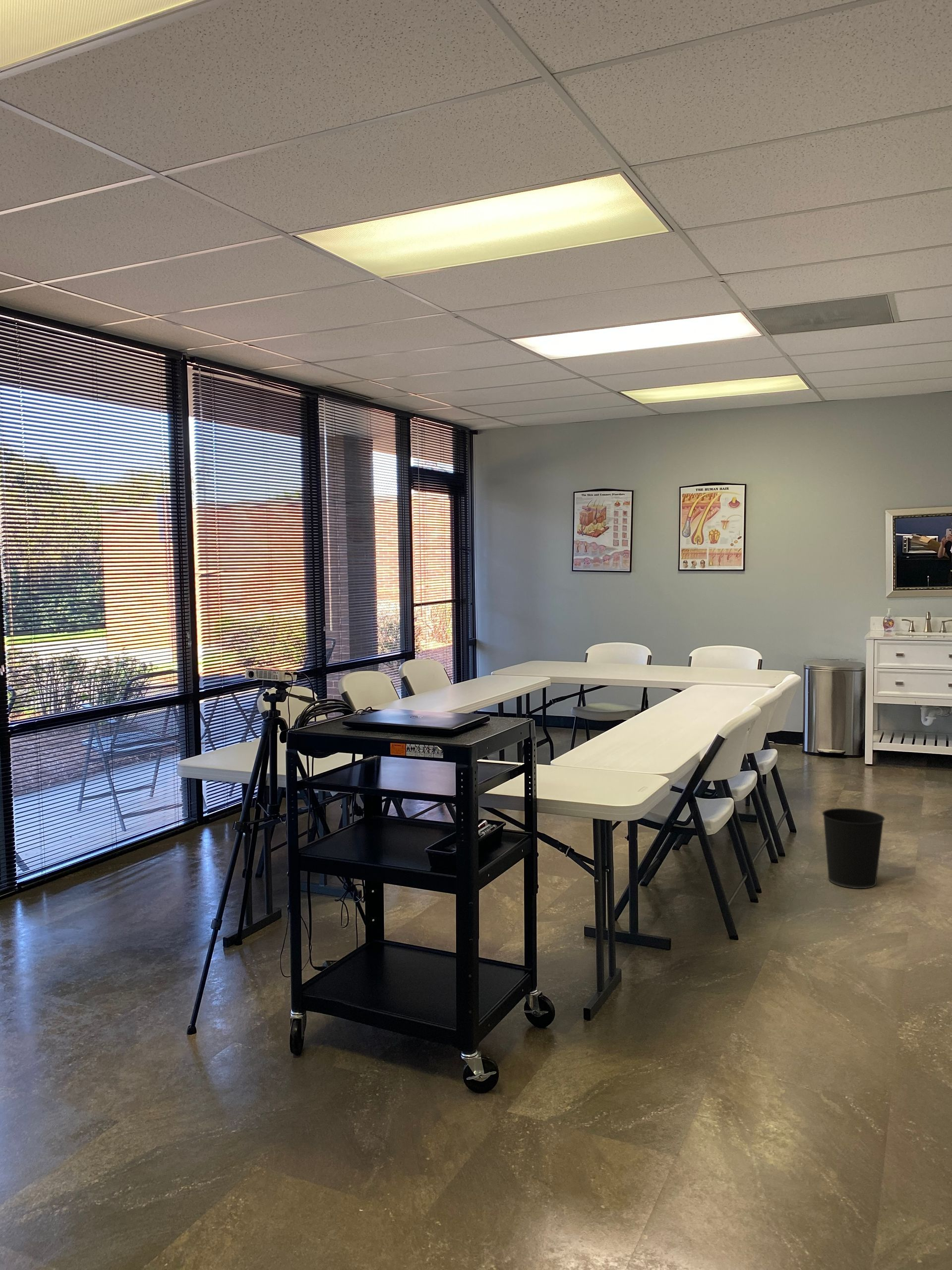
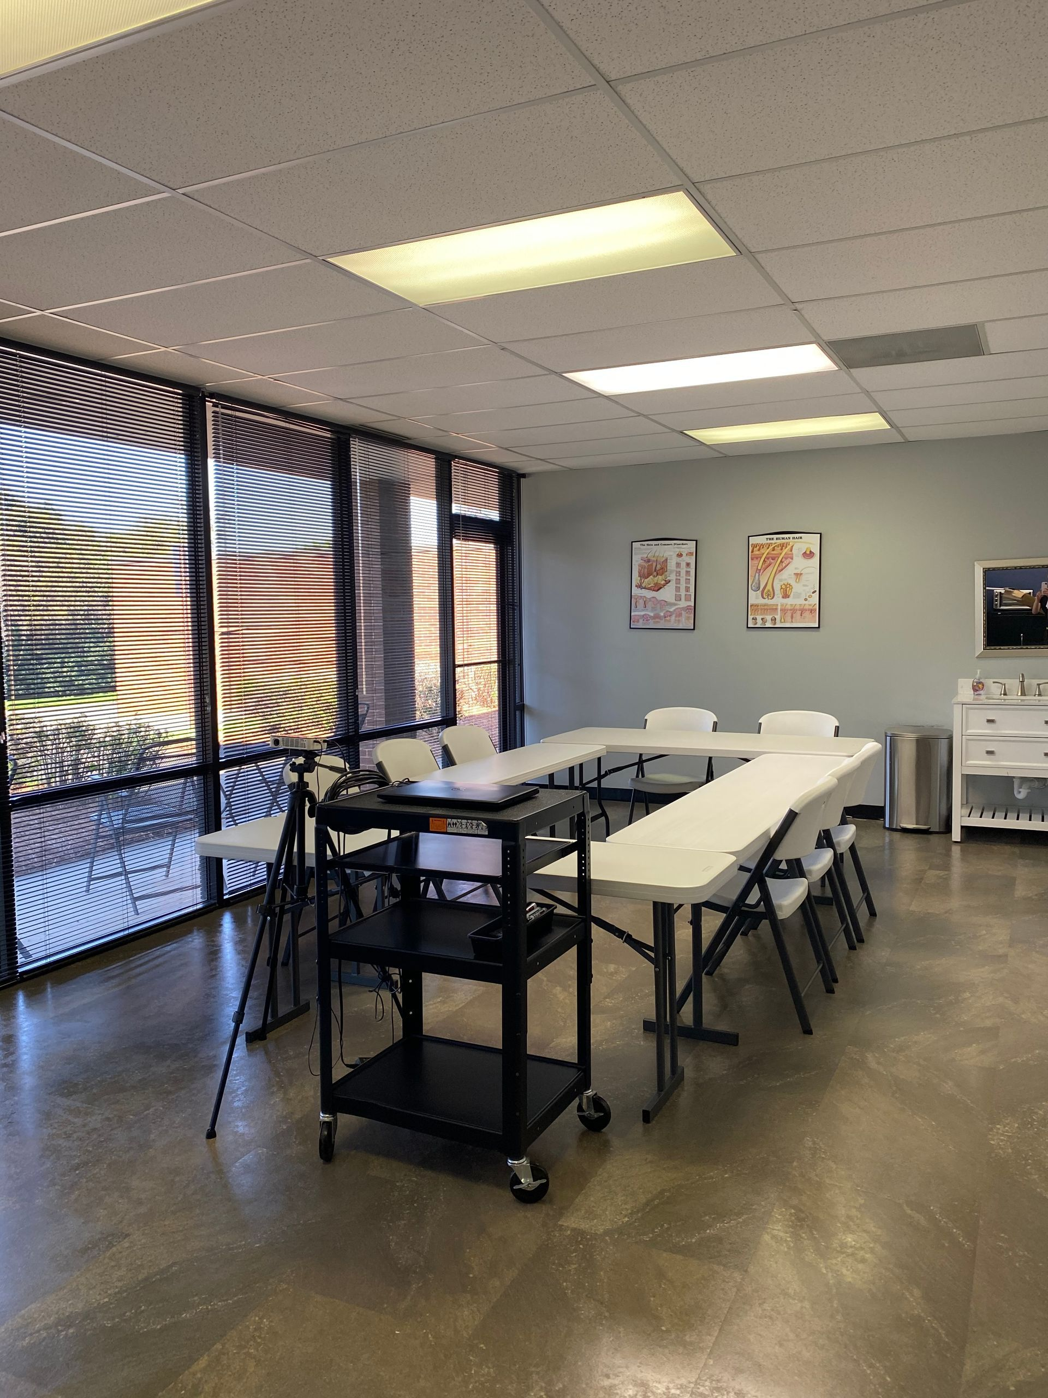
- wastebasket (852, 848)
